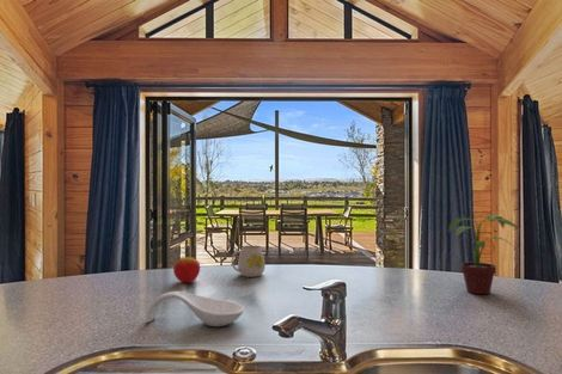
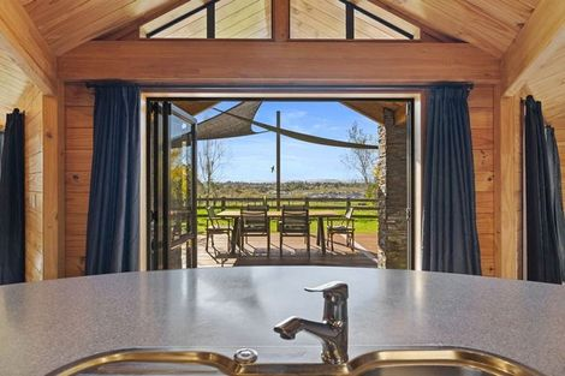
- mug (248, 260)
- potted plant (481, 252)
- spoon rest (195, 307)
- apple (187, 266)
